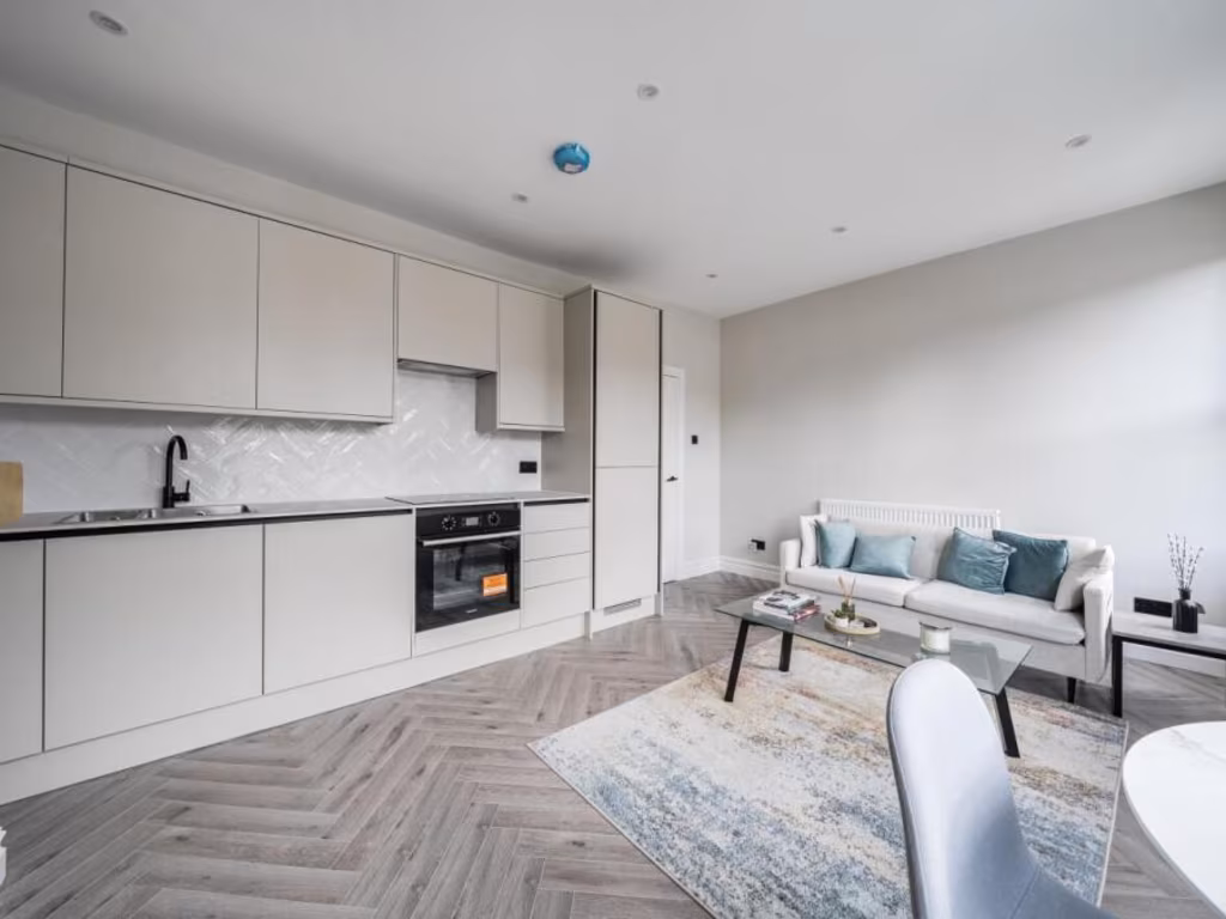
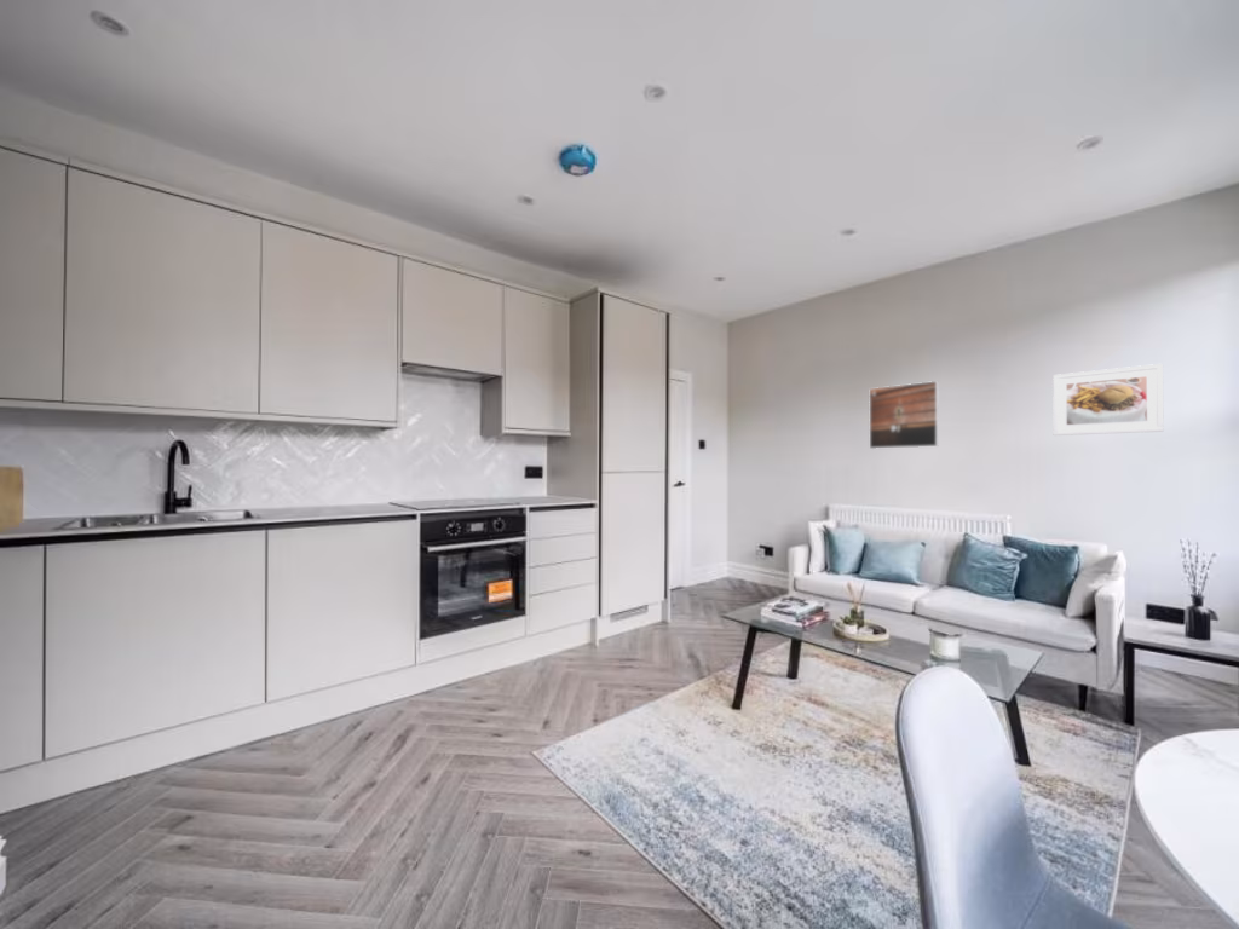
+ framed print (1105, 402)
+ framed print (901, 416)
